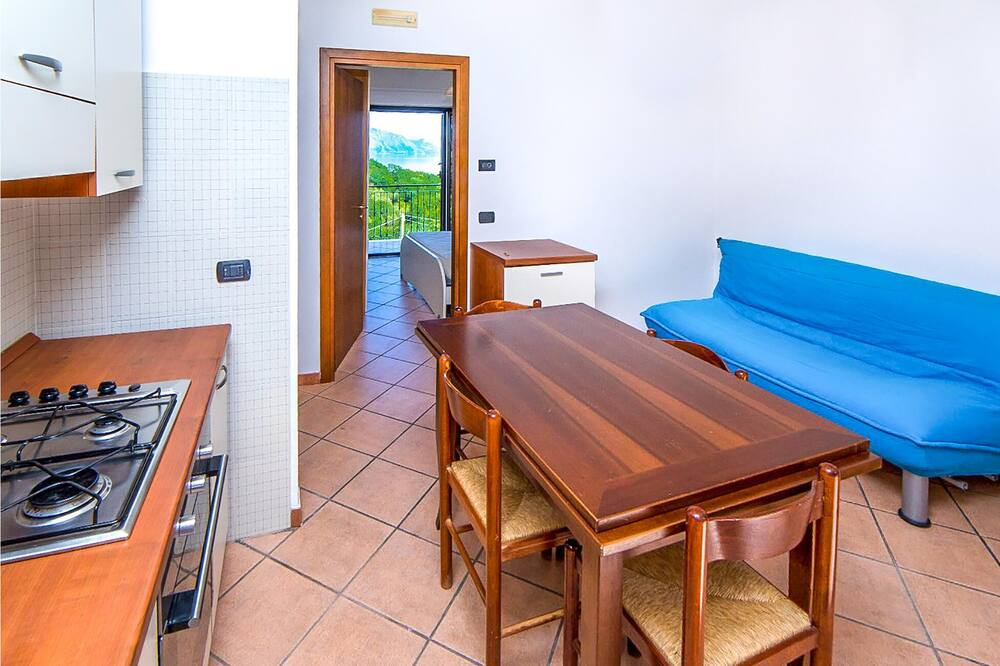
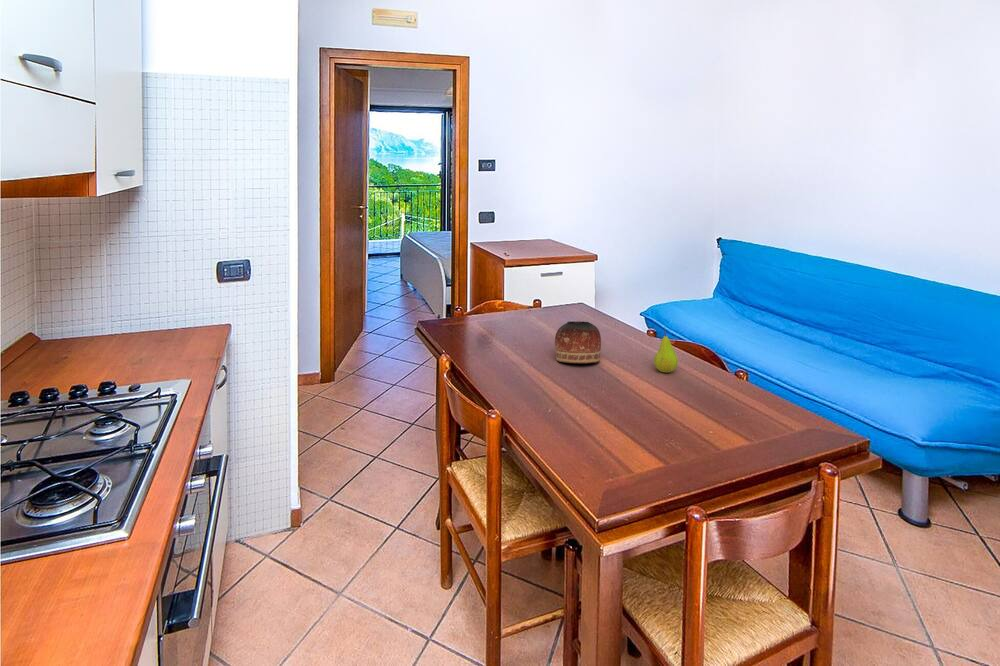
+ fruit (666, 351)
+ bowl (577, 341)
